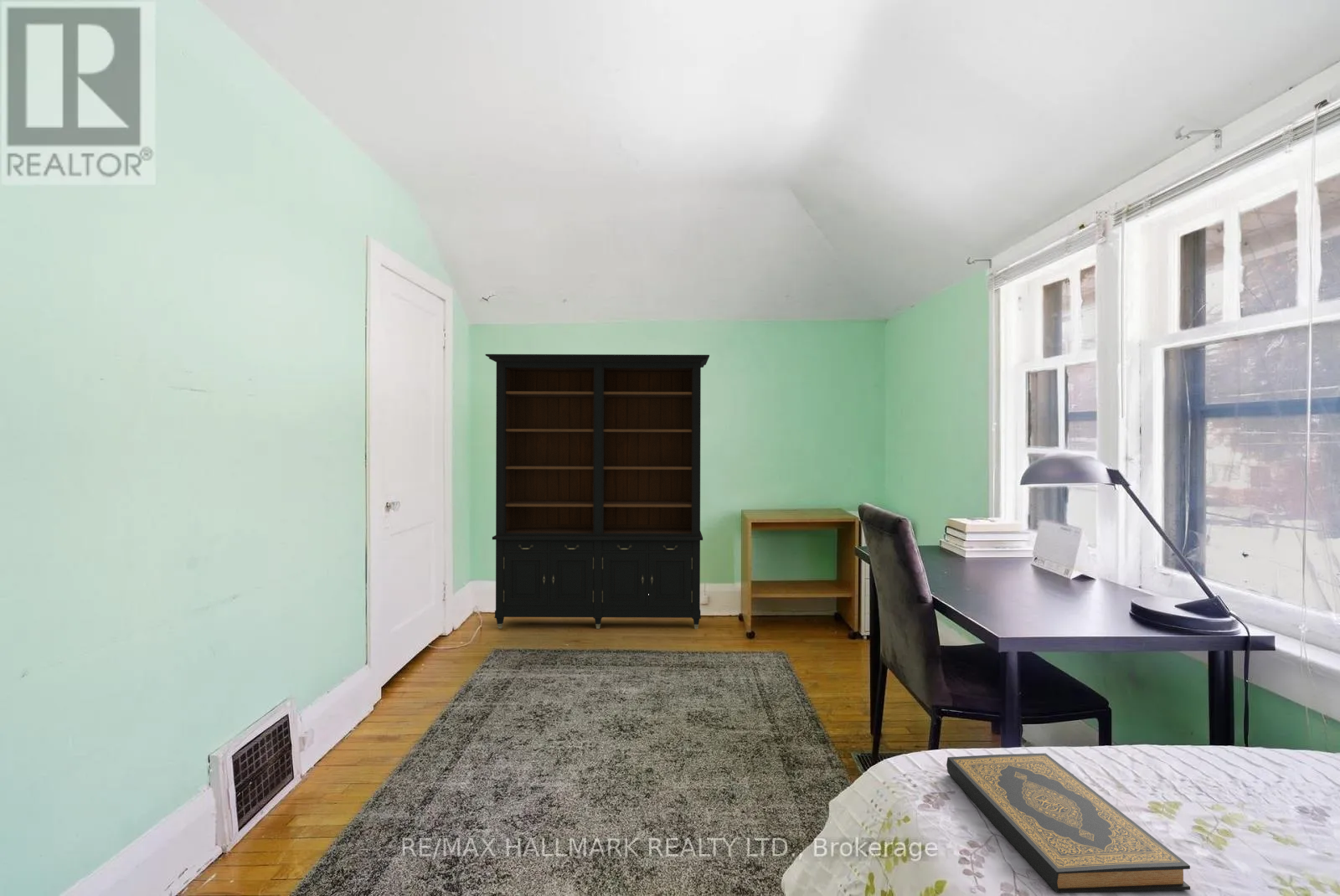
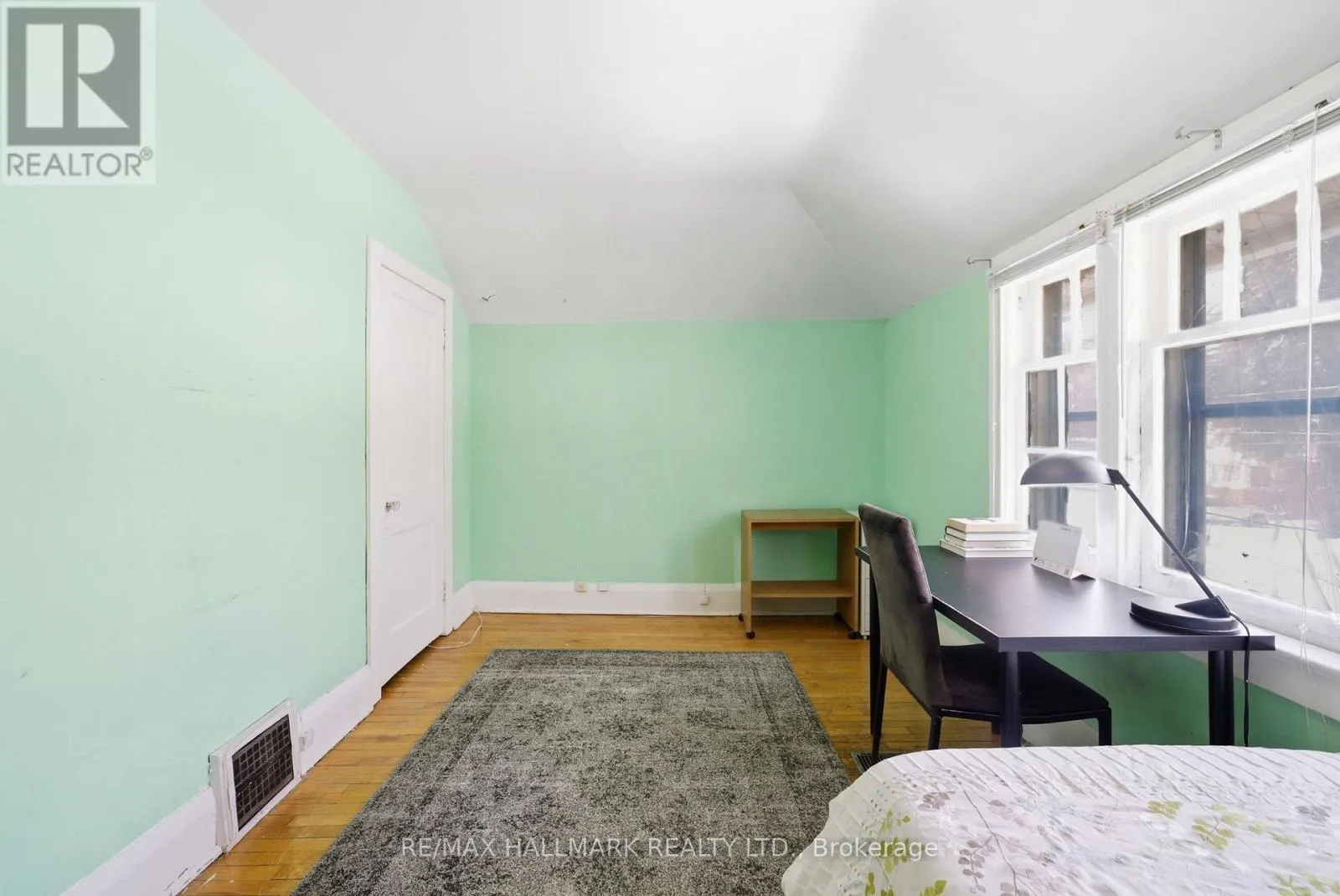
- hardback book (1049, 812)
- bookcase (600, 488)
